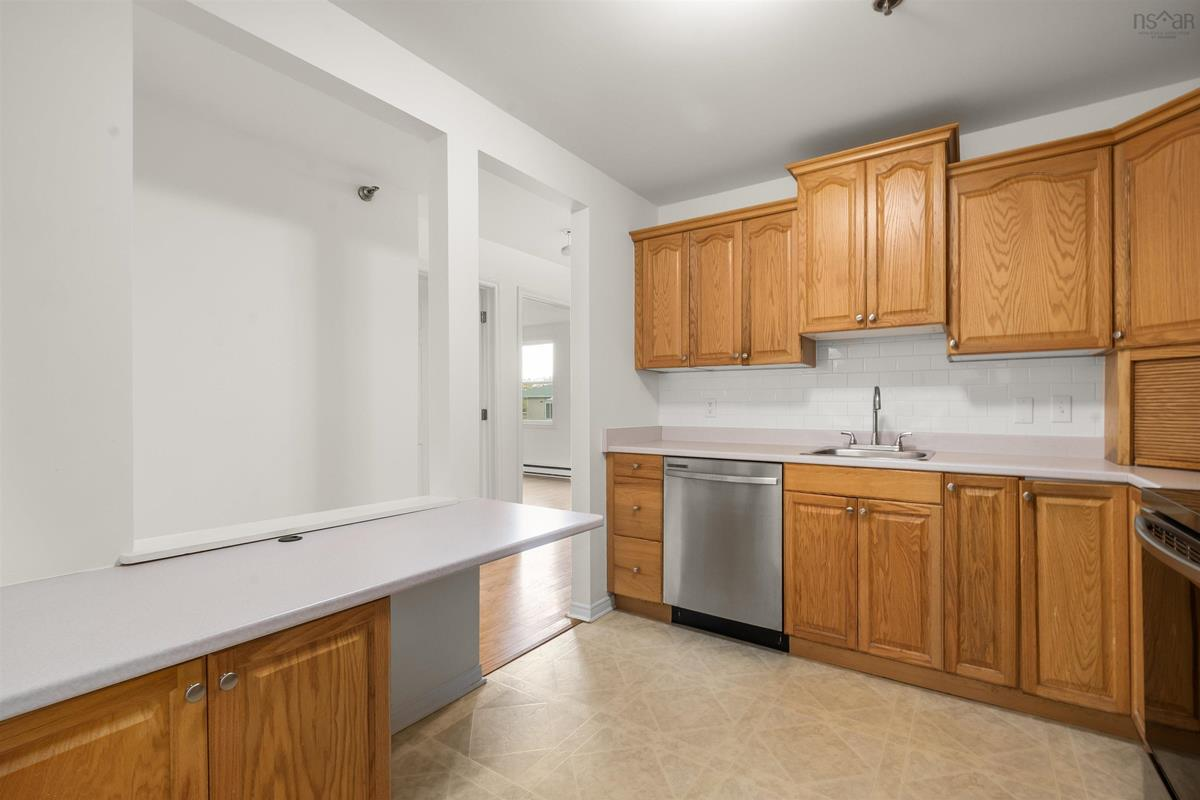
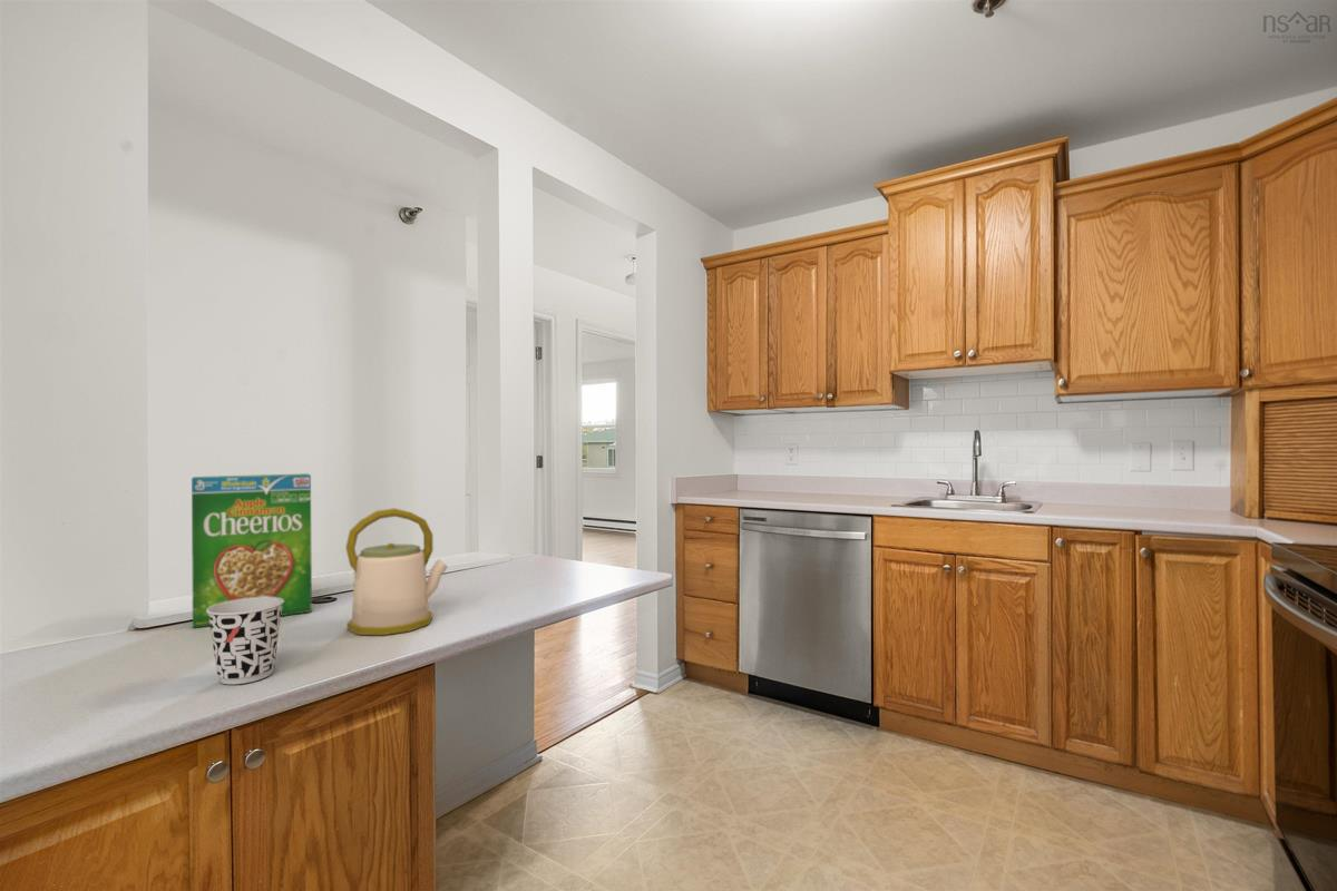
+ kettle (399, 565)
+ cereal box (254, 545)
+ cup (246, 639)
